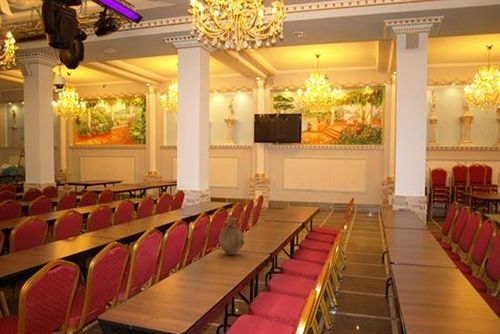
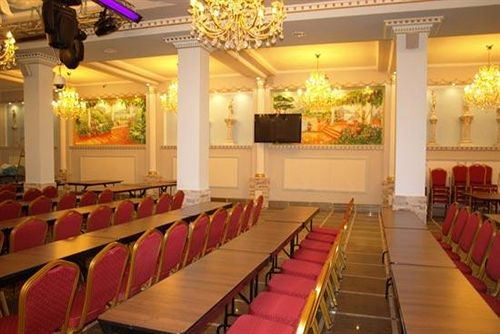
- vase (231, 236)
